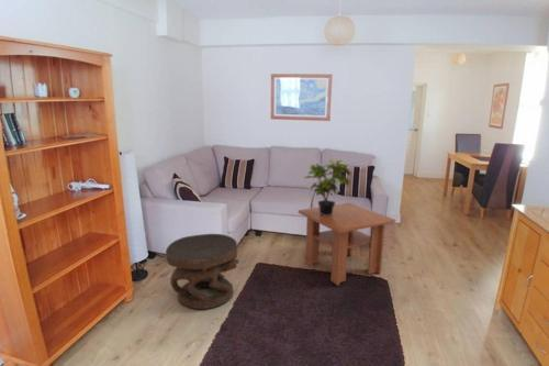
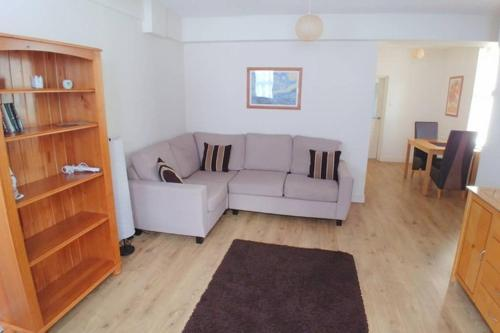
- carved stool (204, 269)
- coffee table (343, 241)
- potted plant (328, 186)
